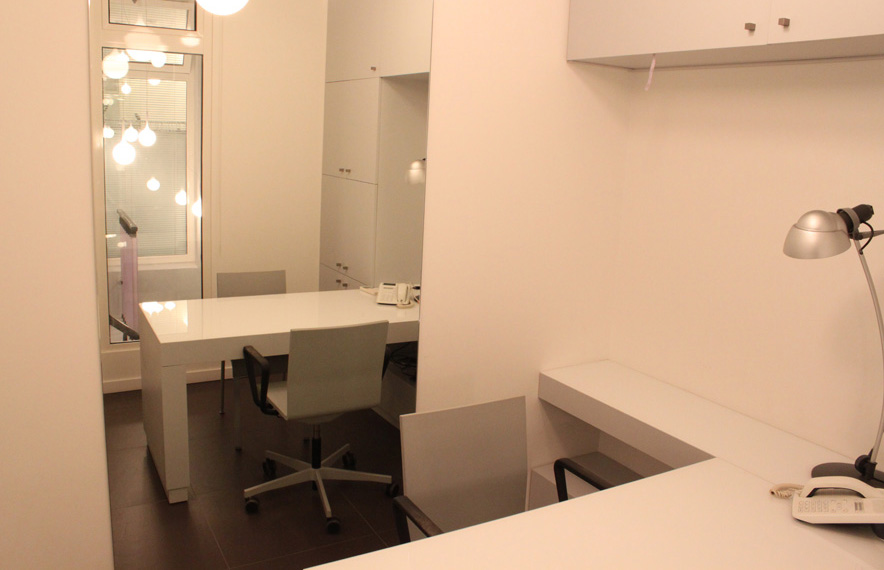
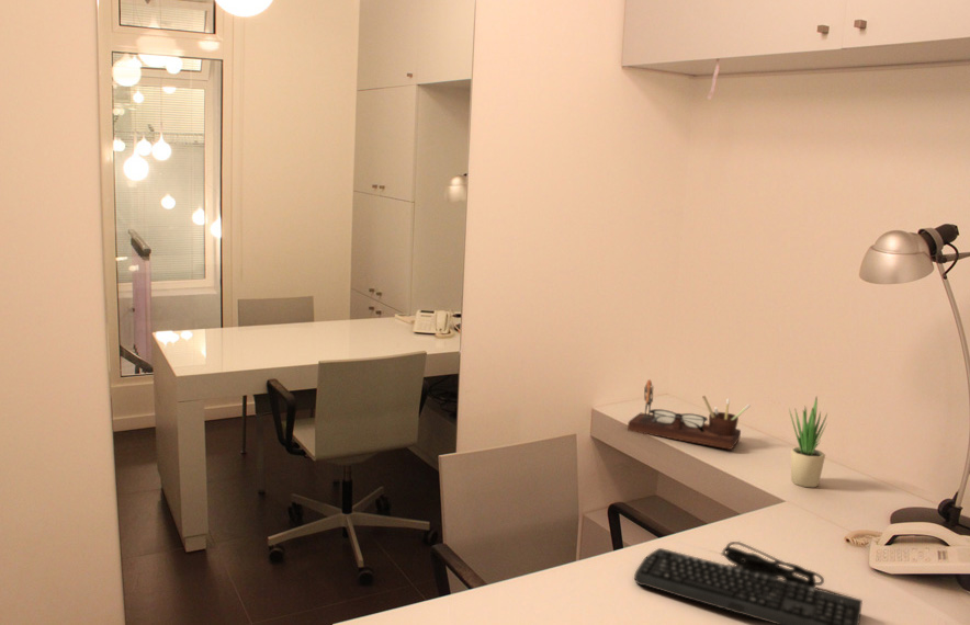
+ desk organizer (689, 413)
+ keyboard (747, 573)
+ potted plant (805, 439)
